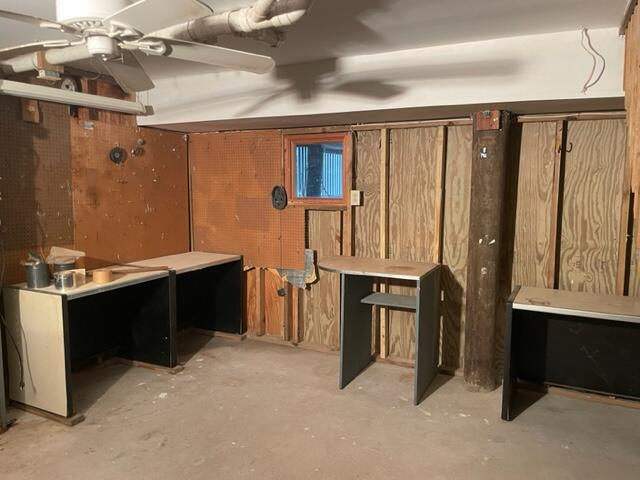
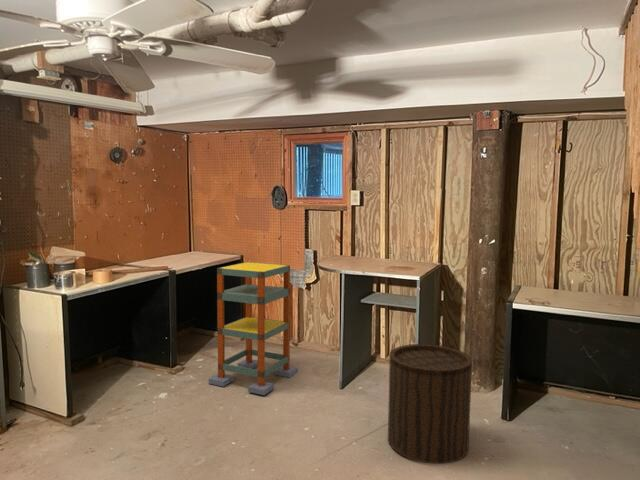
+ shelving unit (254, 322)
+ stool (428, 399)
